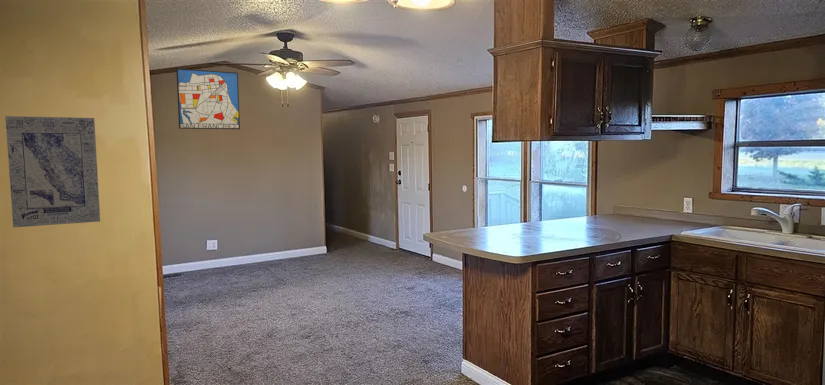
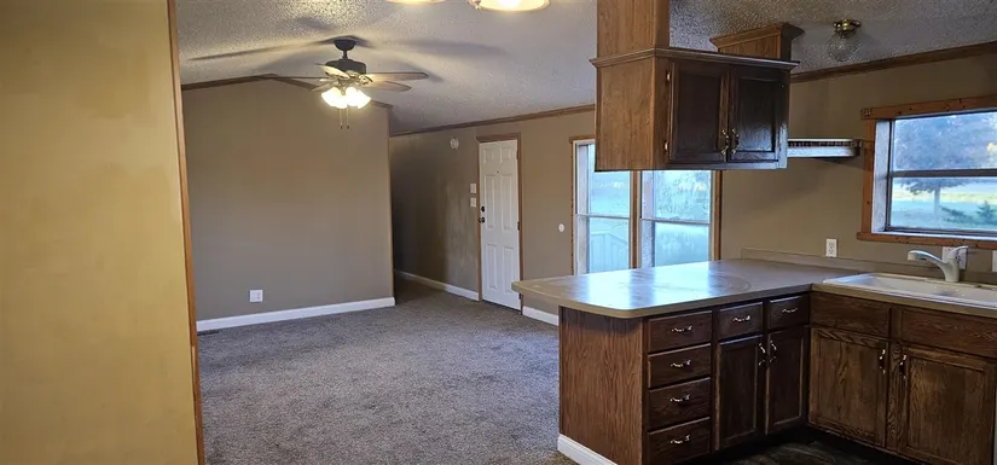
- wall art (55, 171)
- wall art (209, 99)
